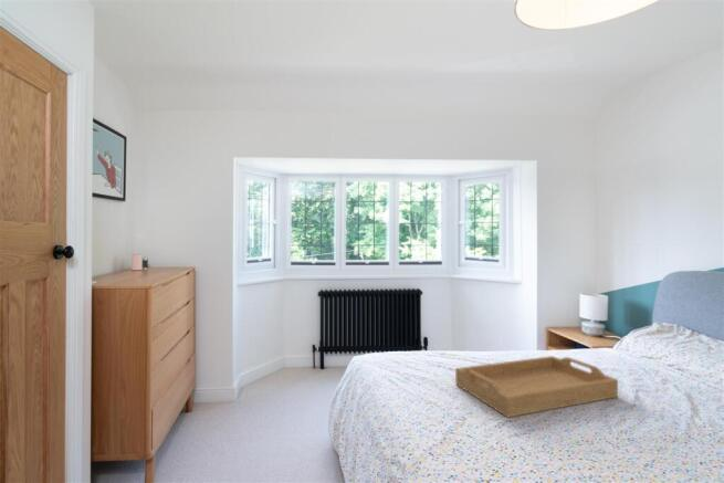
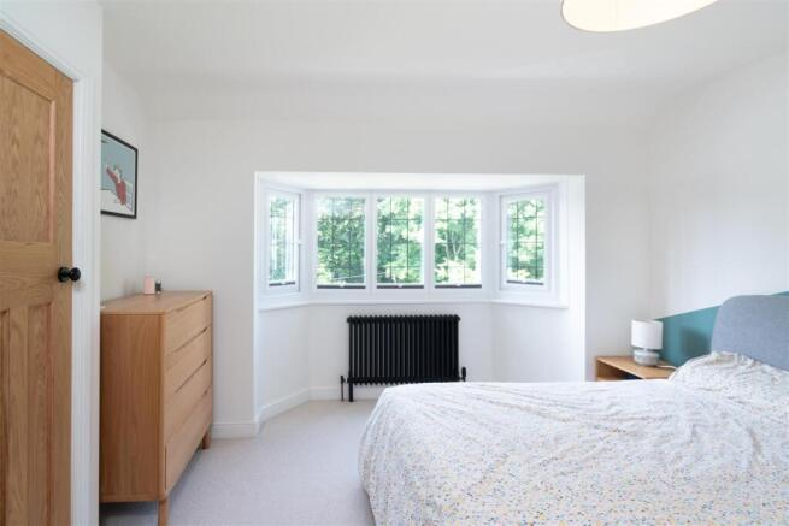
- serving tray (533, 379)
